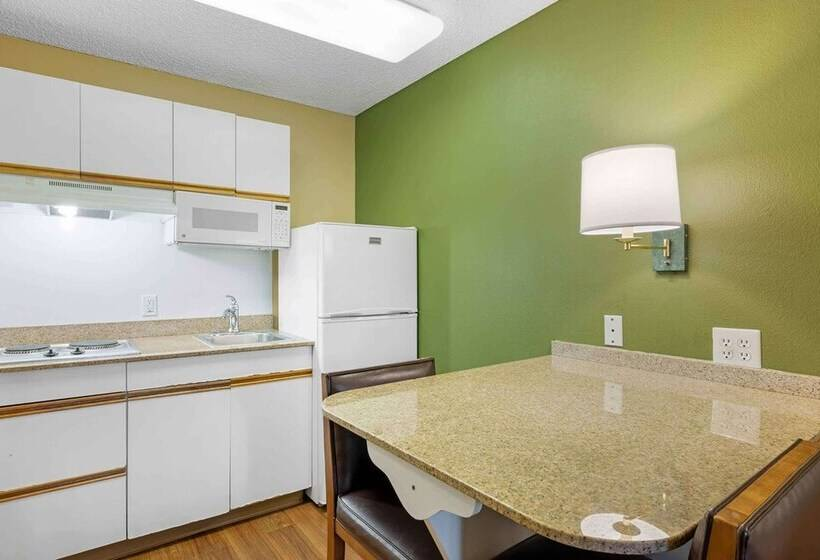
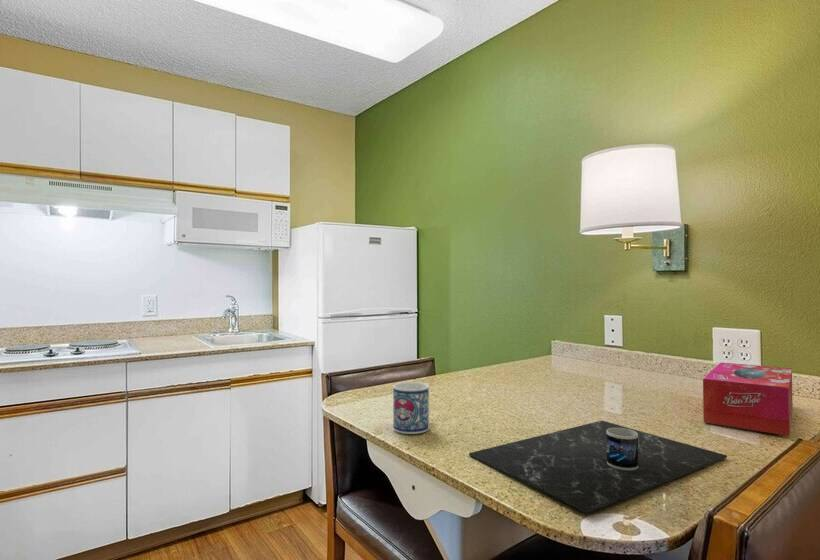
+ mug (413, 404)
+ placemat (596, 439)
+ tissue box (750, 393)
